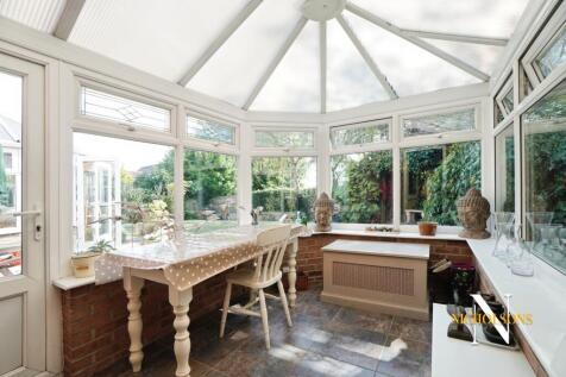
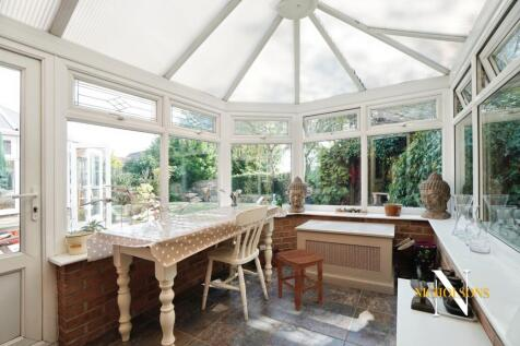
+ stool (299, 276)
